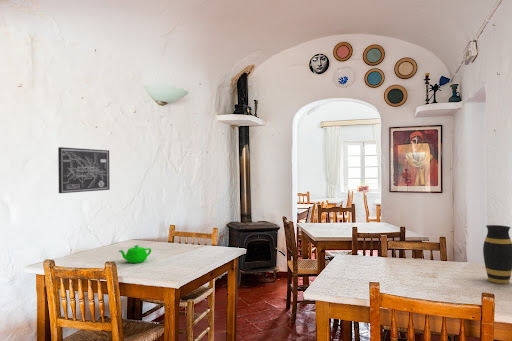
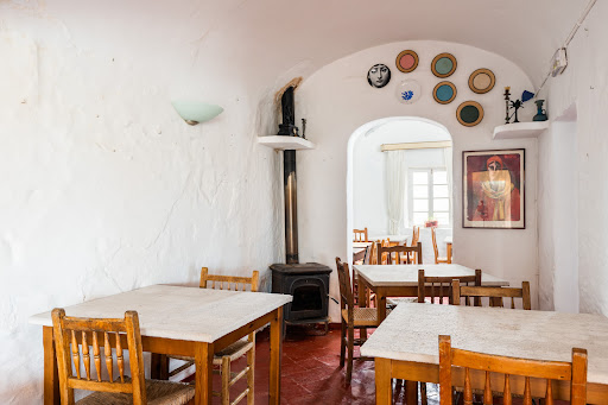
- wall art (85, 170)
- vase (498, 253)
- teapot (135, 253)
